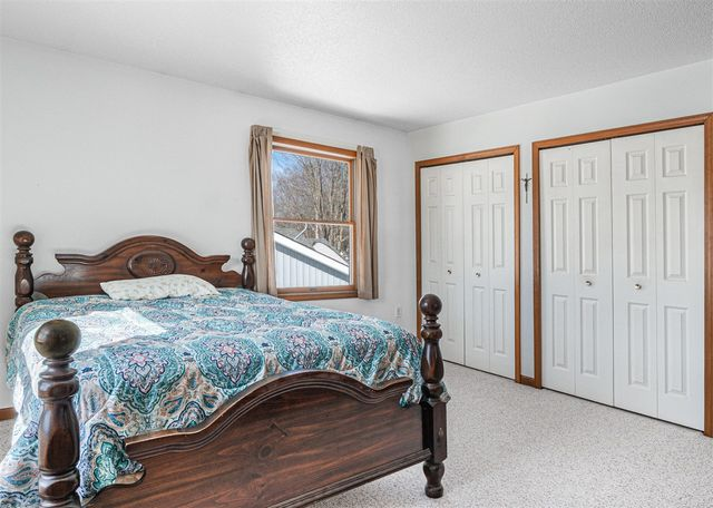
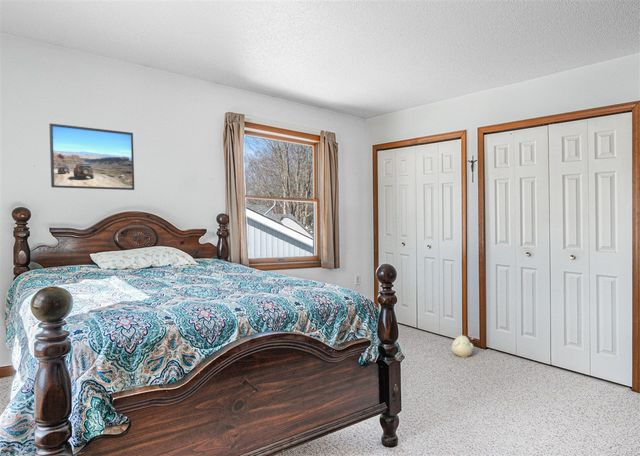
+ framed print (94, 158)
+ plush toy (462, 343)
